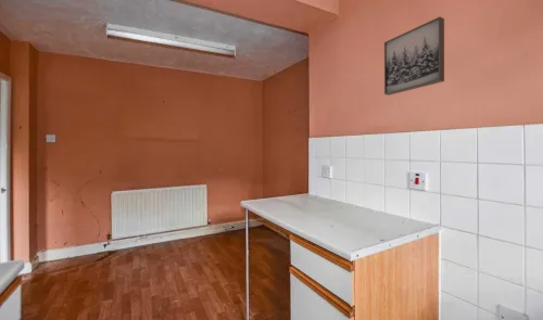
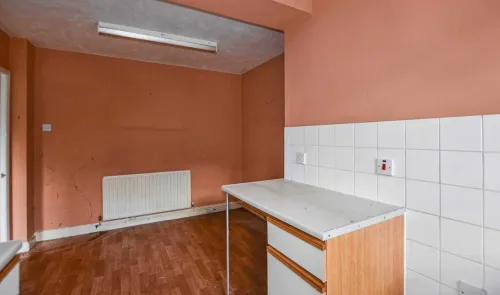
- wall art (411, 60)
